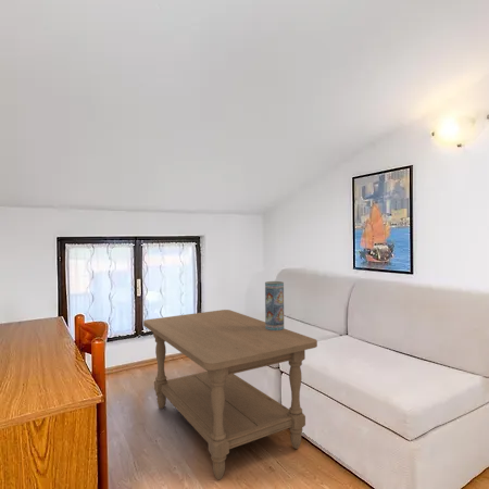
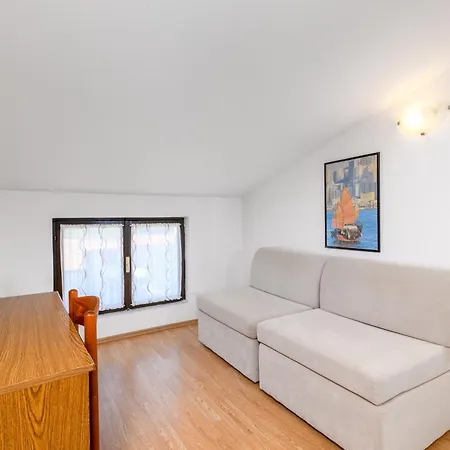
- coffee table (221, 377)
- vase (274, 304)
